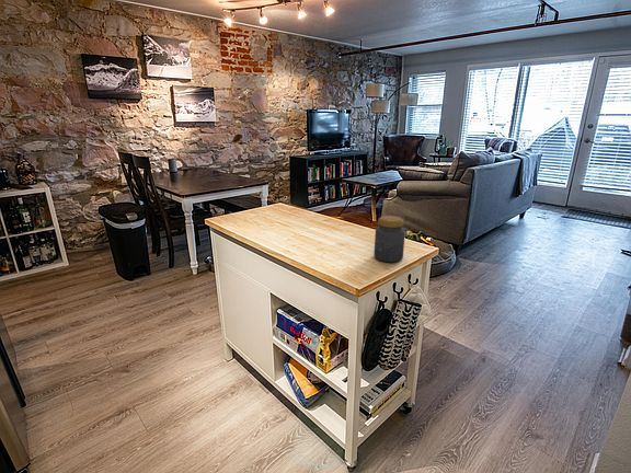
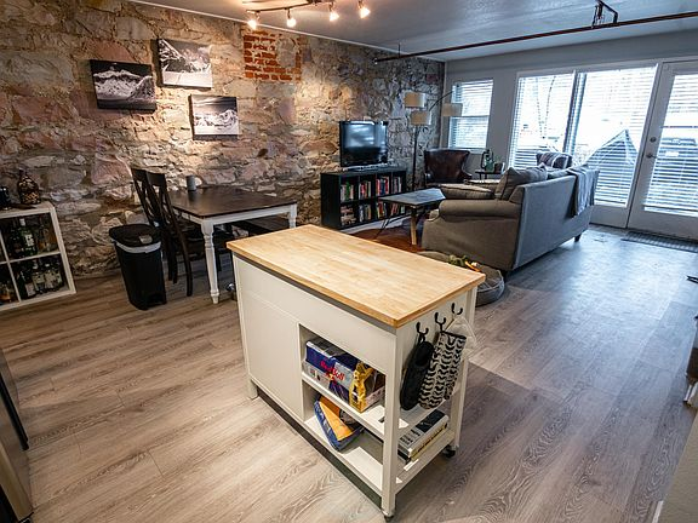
- jar (389, 238)
